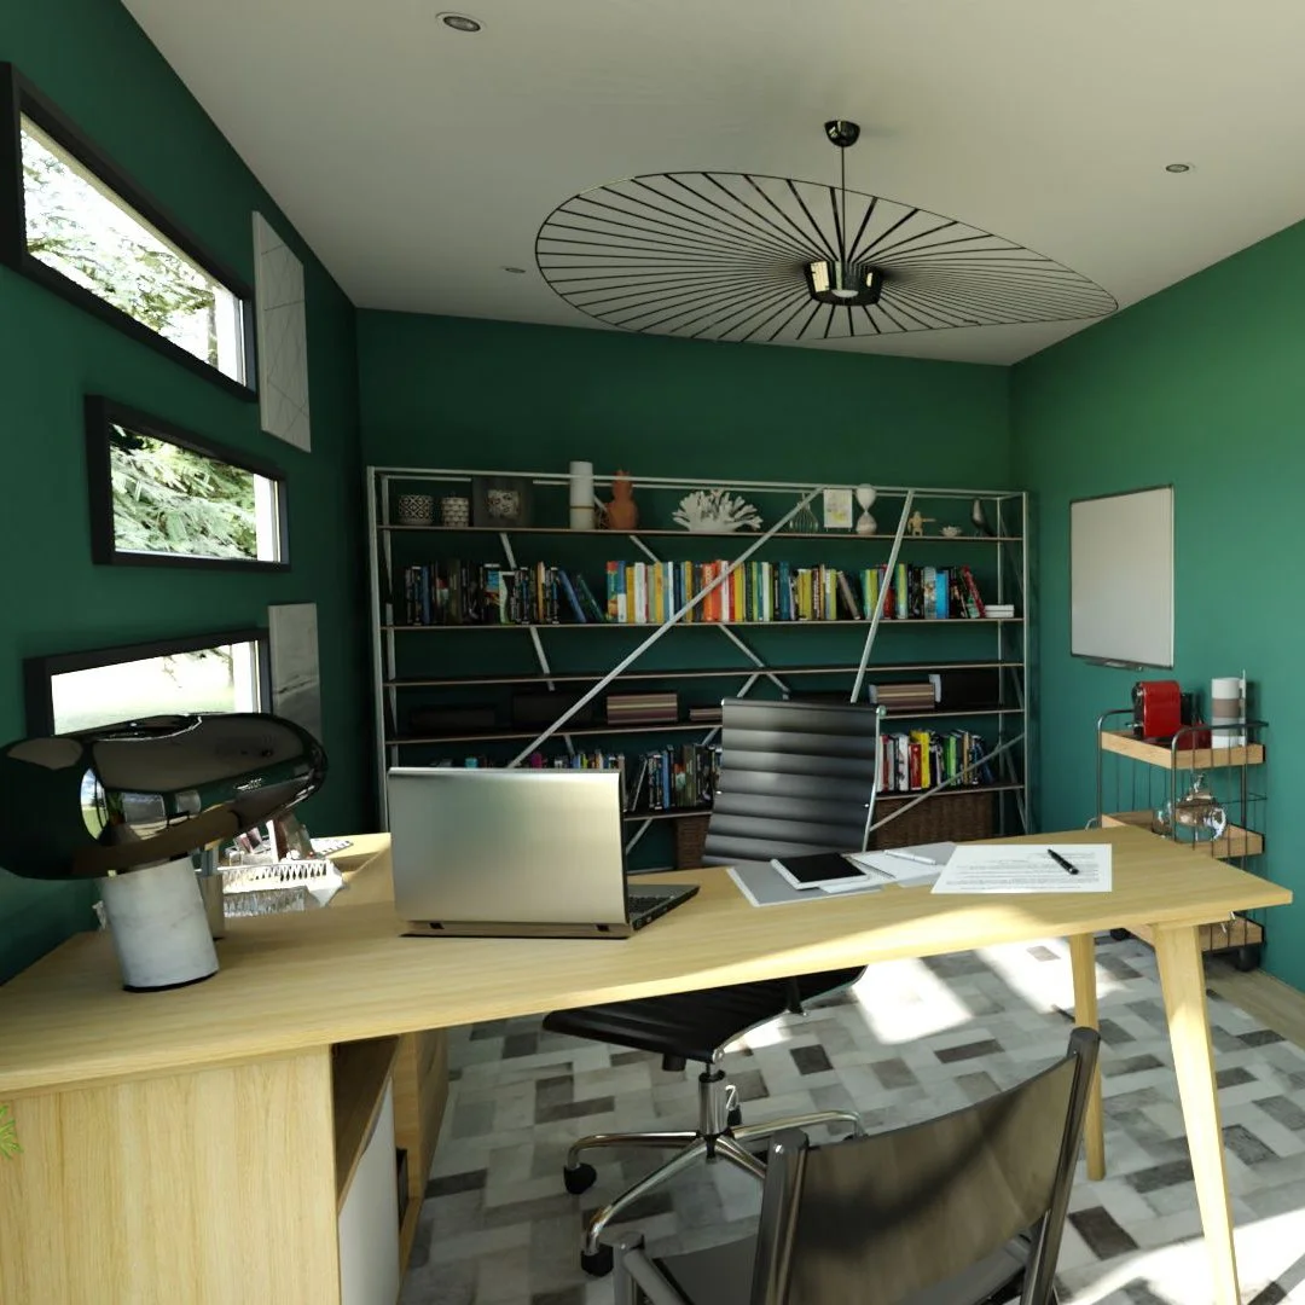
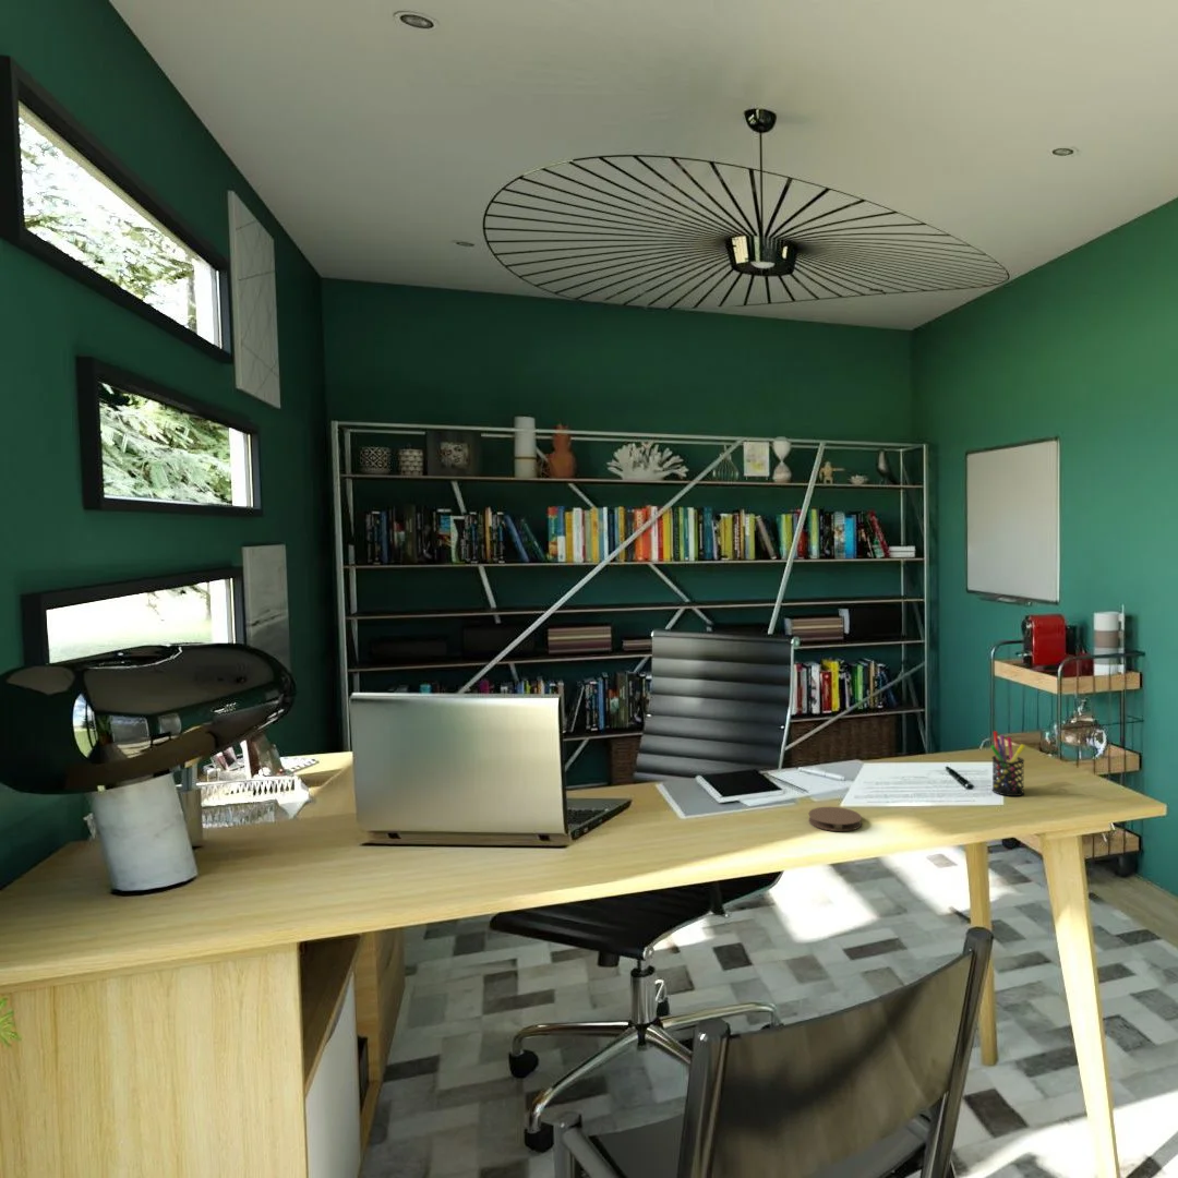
+ pen holder (1003, 762)
+ coaster (834, 818)
